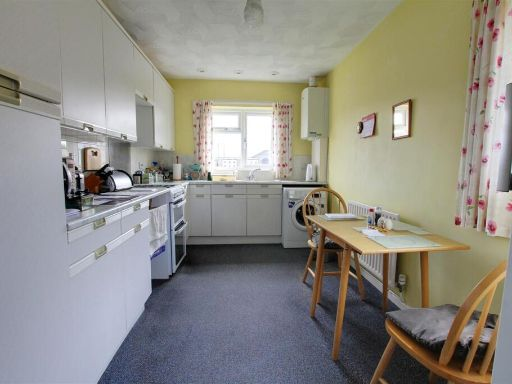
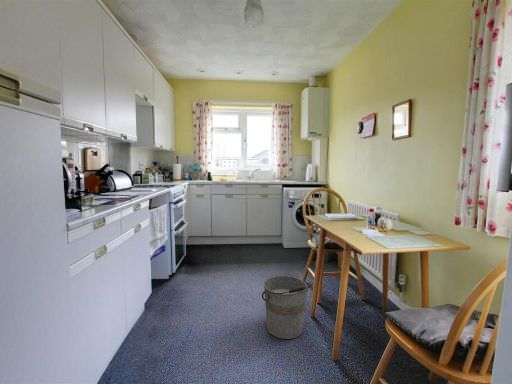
+ bucket (284, 304)
